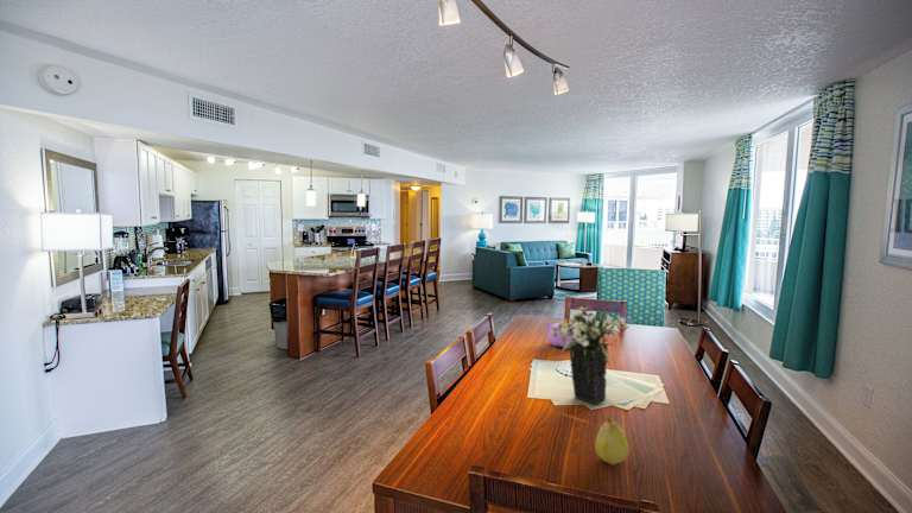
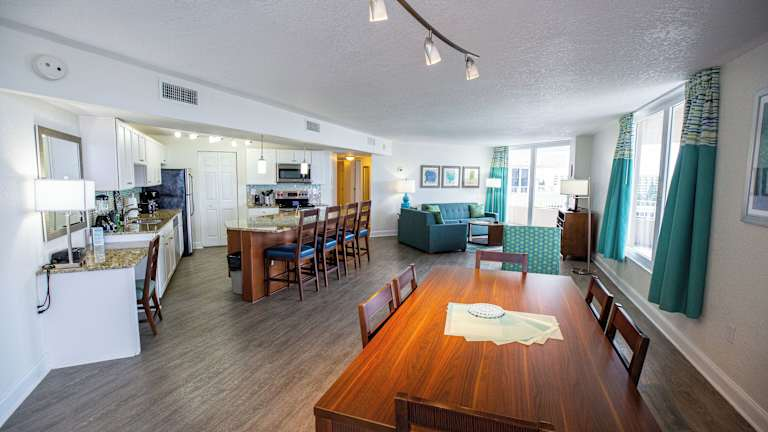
- teapot (559, 332)
- fruit (612, 439)
- flower arrangement (587, 353)
